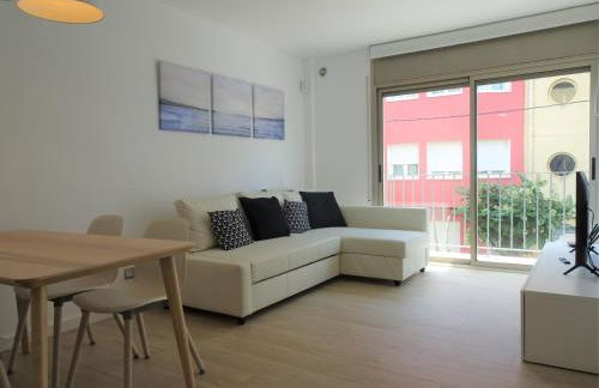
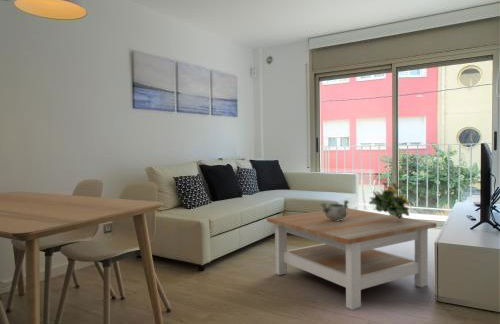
+ flowering plant (387, 200)
+ decorative bowl (335, 210)
+ coffee table (347, 249)
